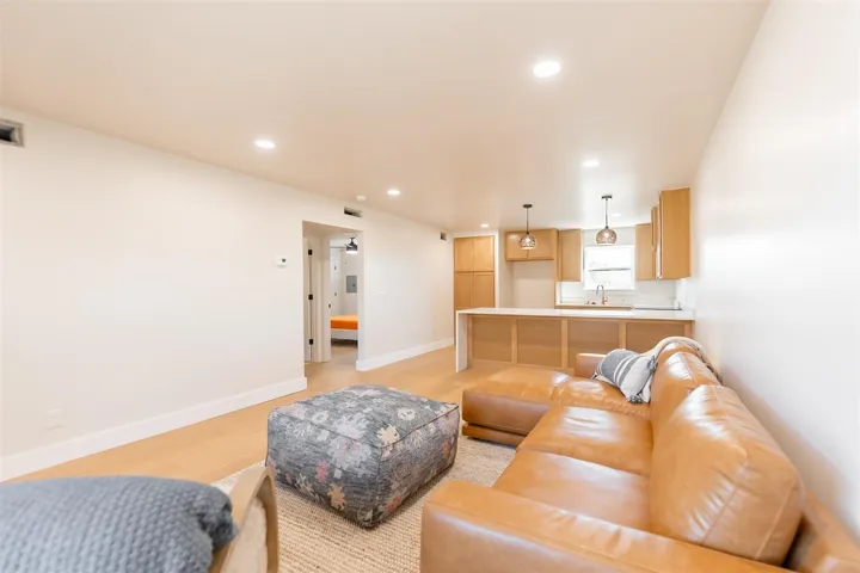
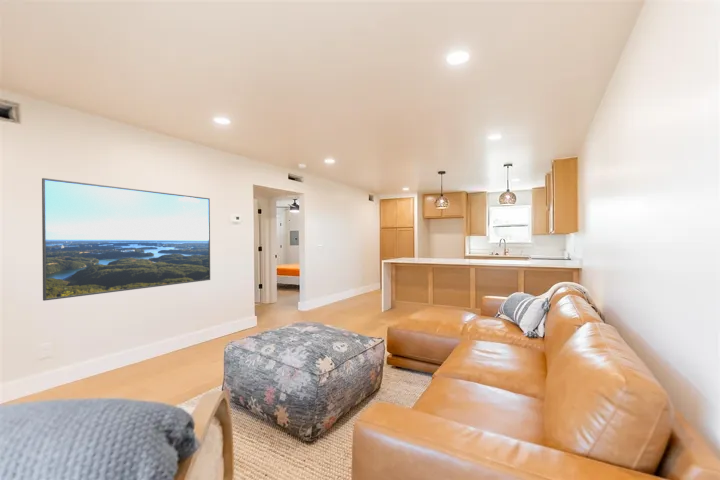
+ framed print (142, 239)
